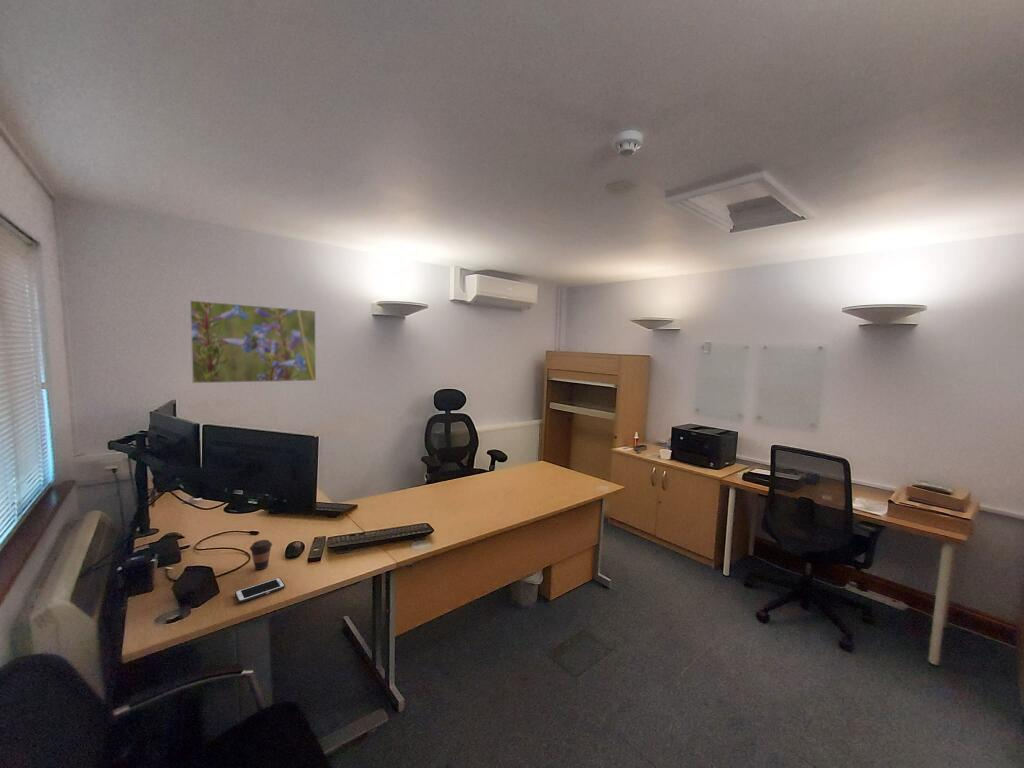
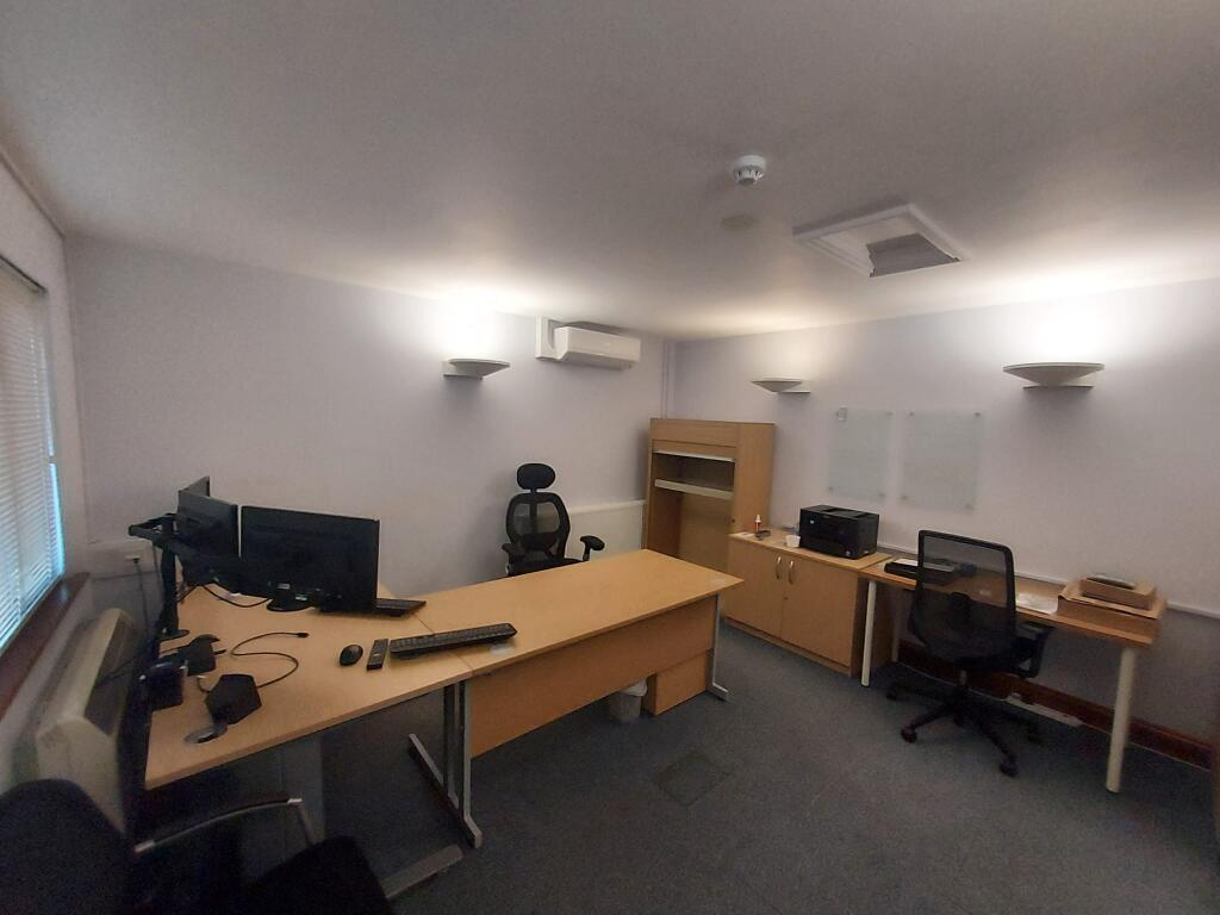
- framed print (258, 344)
- cell phone (260, 589)
- coffee cup (261, 555)
